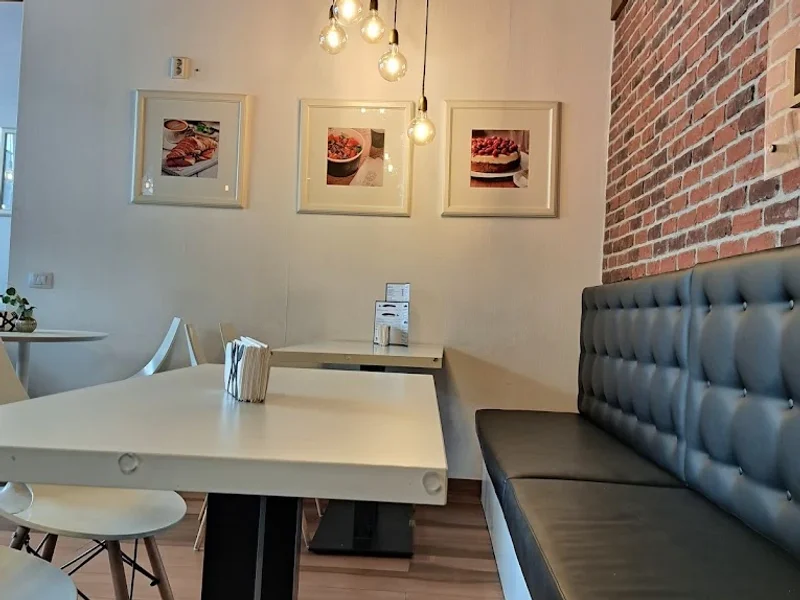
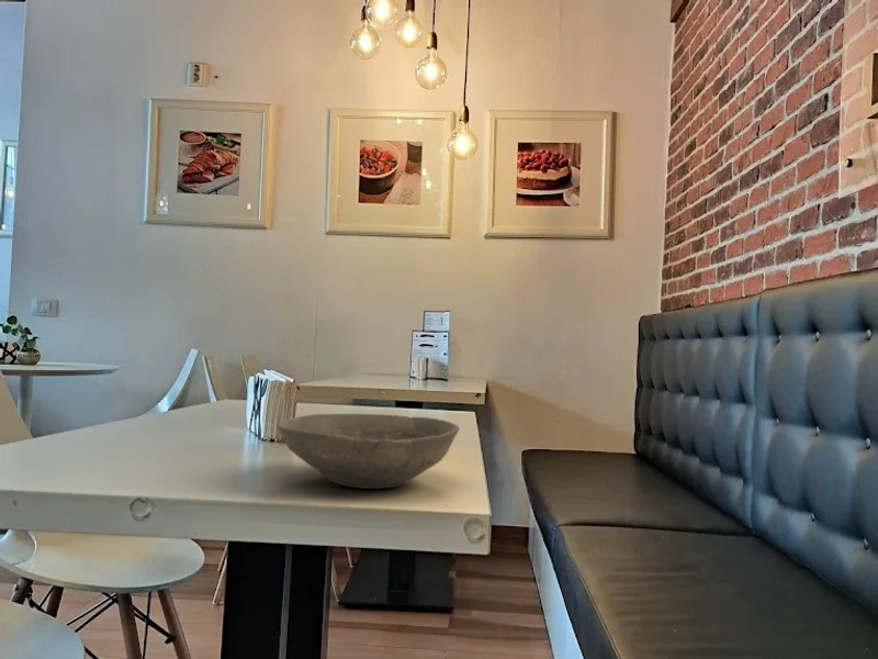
+ bowl (367, 451)
